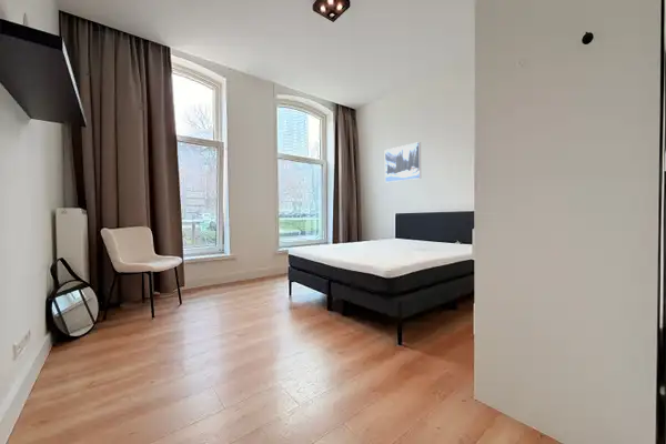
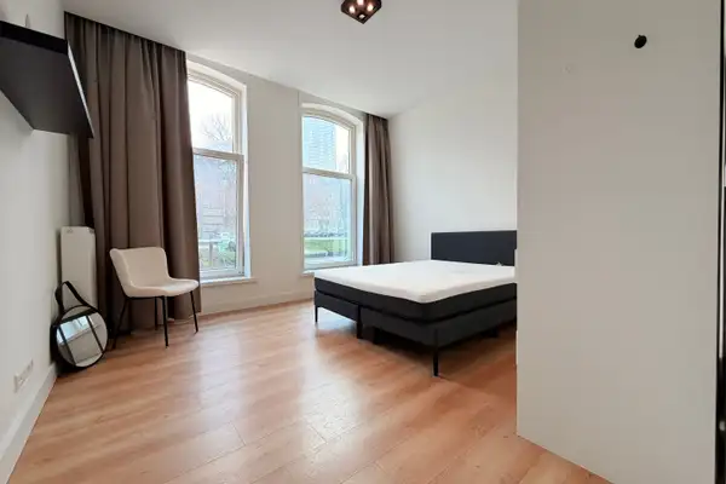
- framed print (402, 163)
